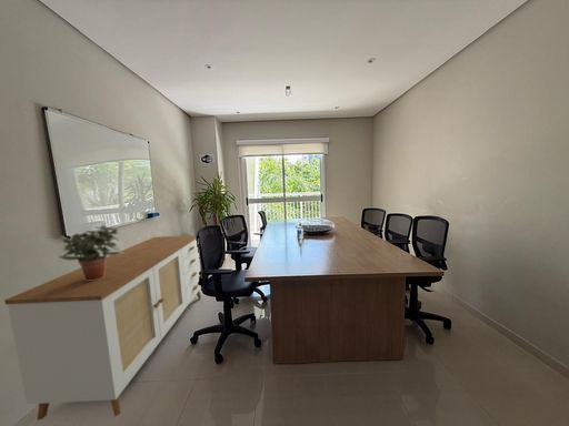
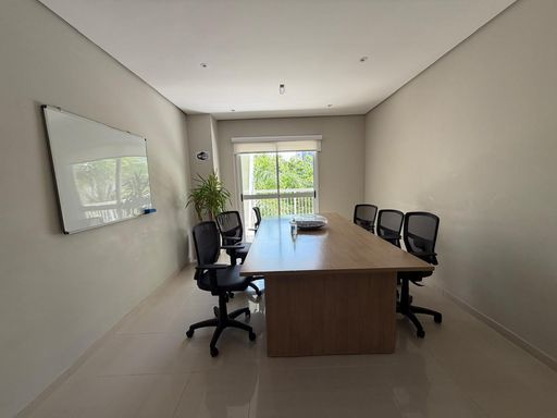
- potted plant (90, 253)
- sideboard (143, 297)
